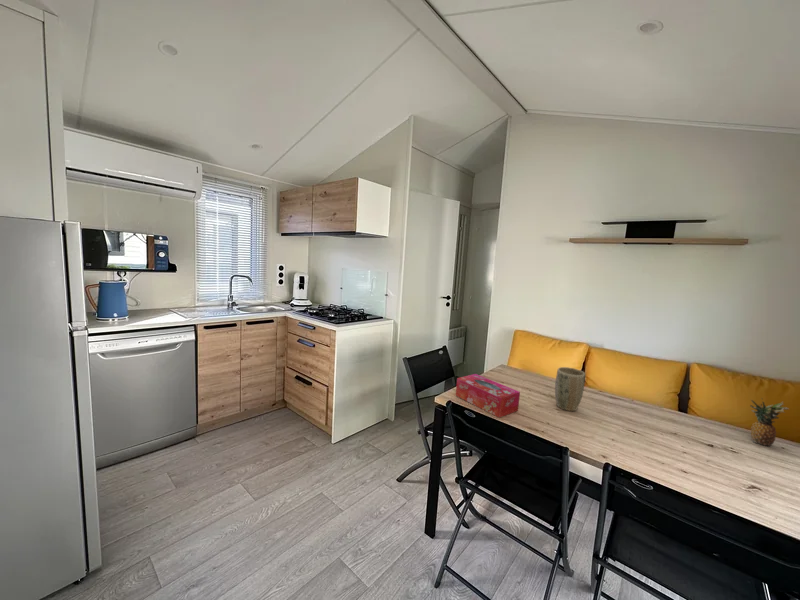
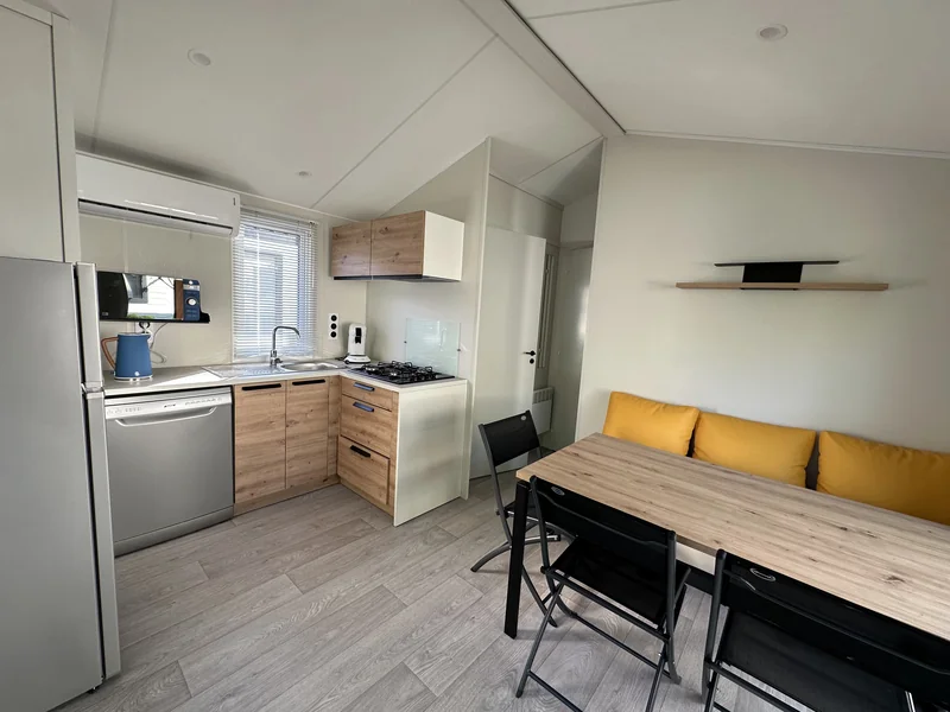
- fruit (765, 422)
- tissue box (486, 393)
- plant pot (568, 389)
